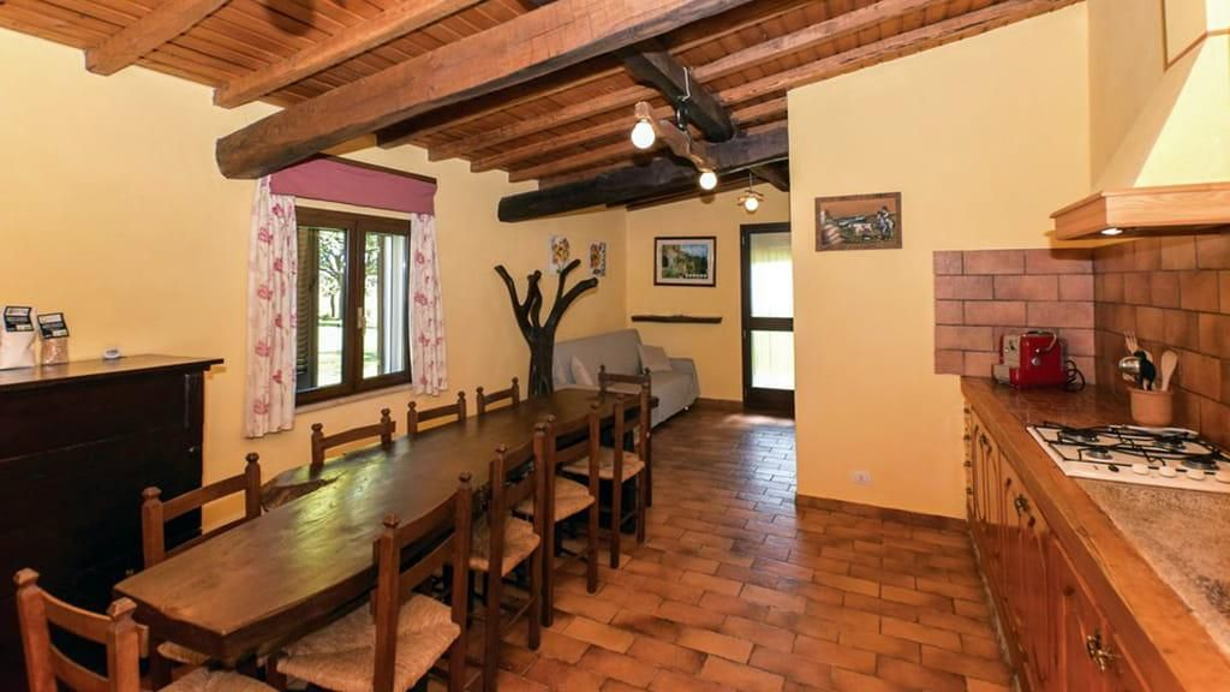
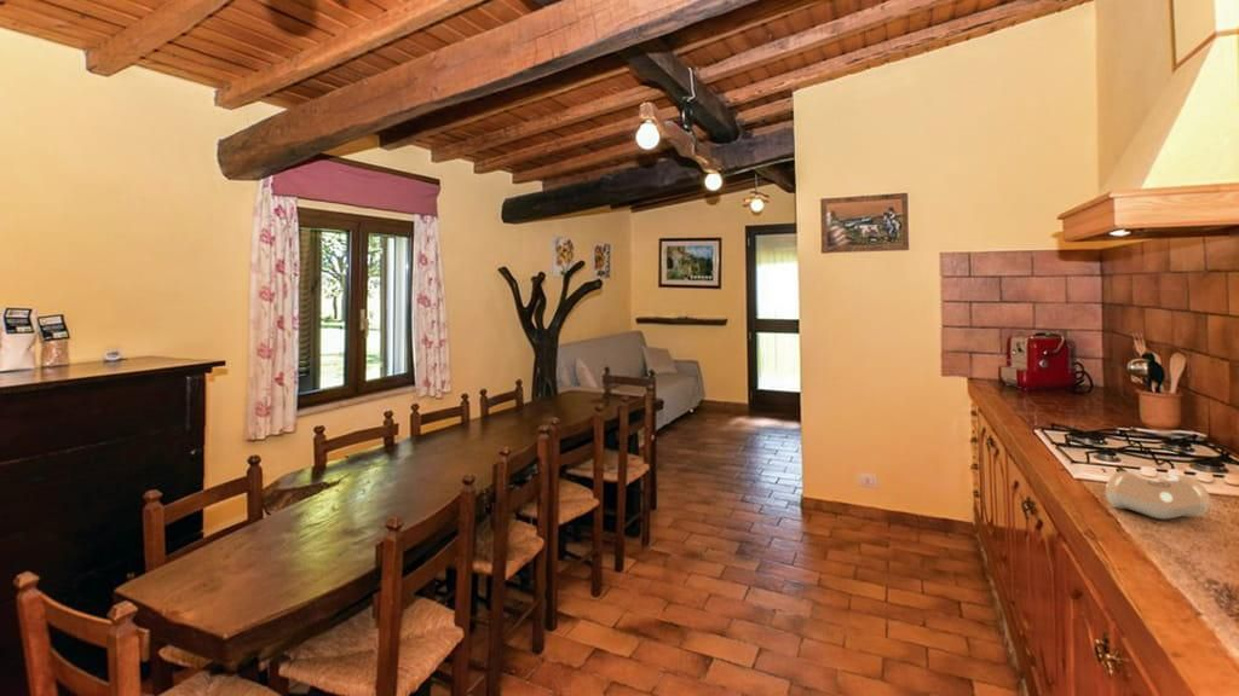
+ pipe fitting (1156, 495)
